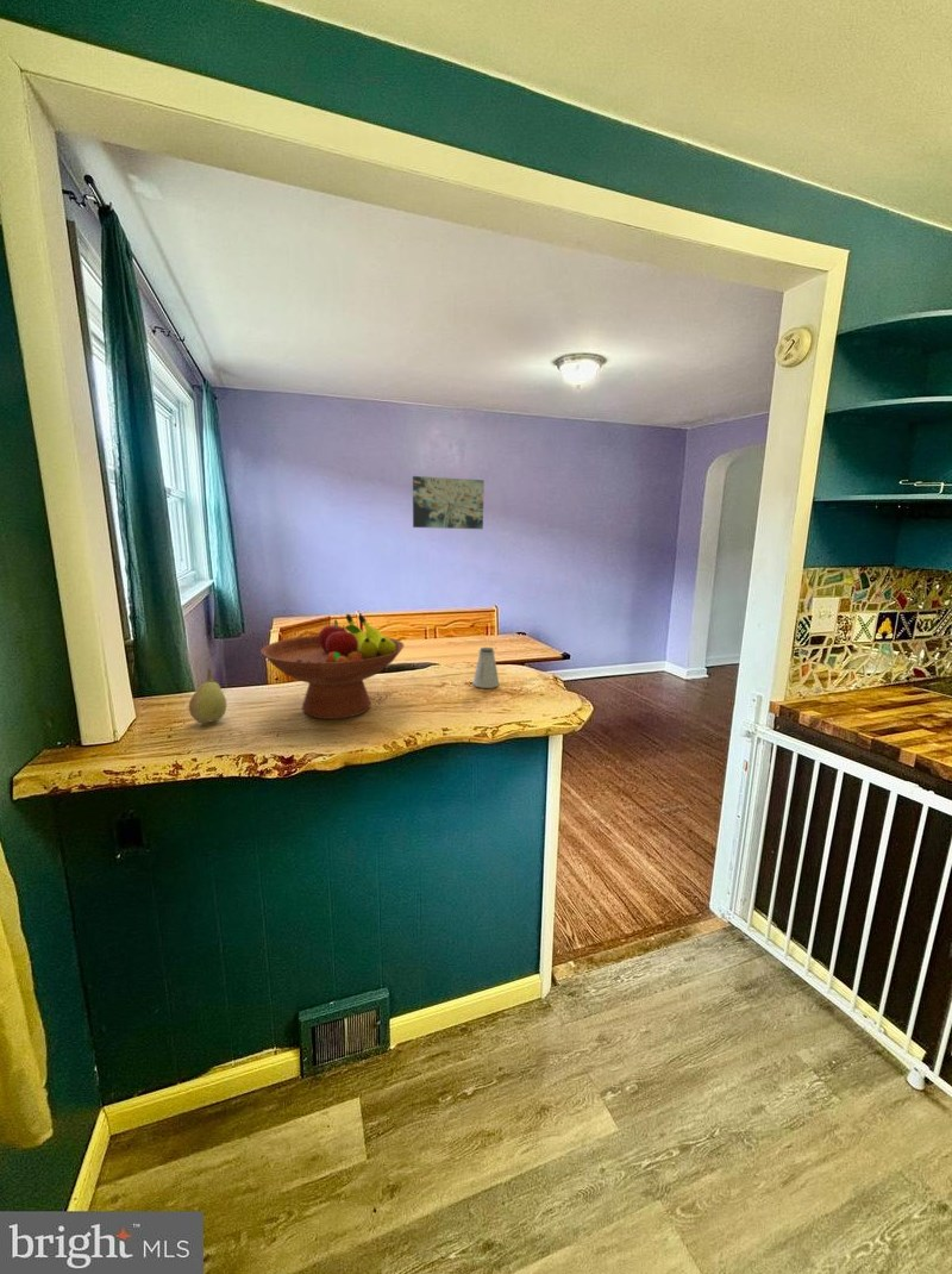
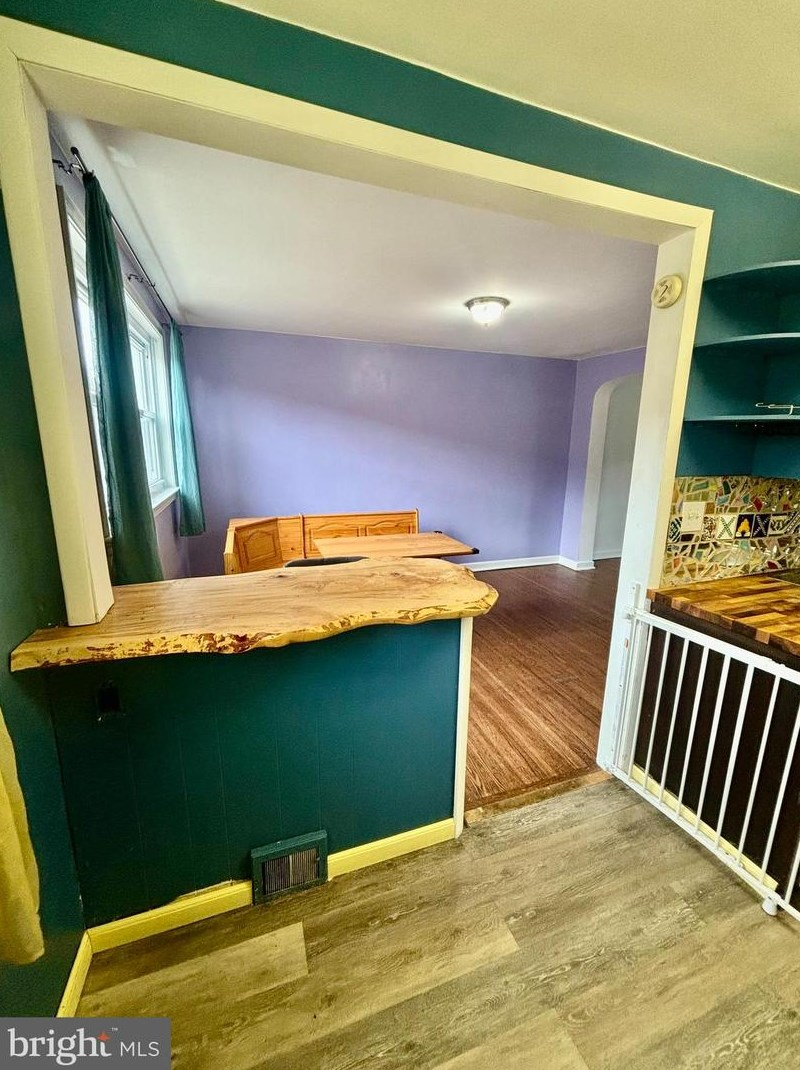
- fruit bowl (336, 666)
- saltshaker (486, 666)
- wall art (449, 502)
- fruit (207, 697)
